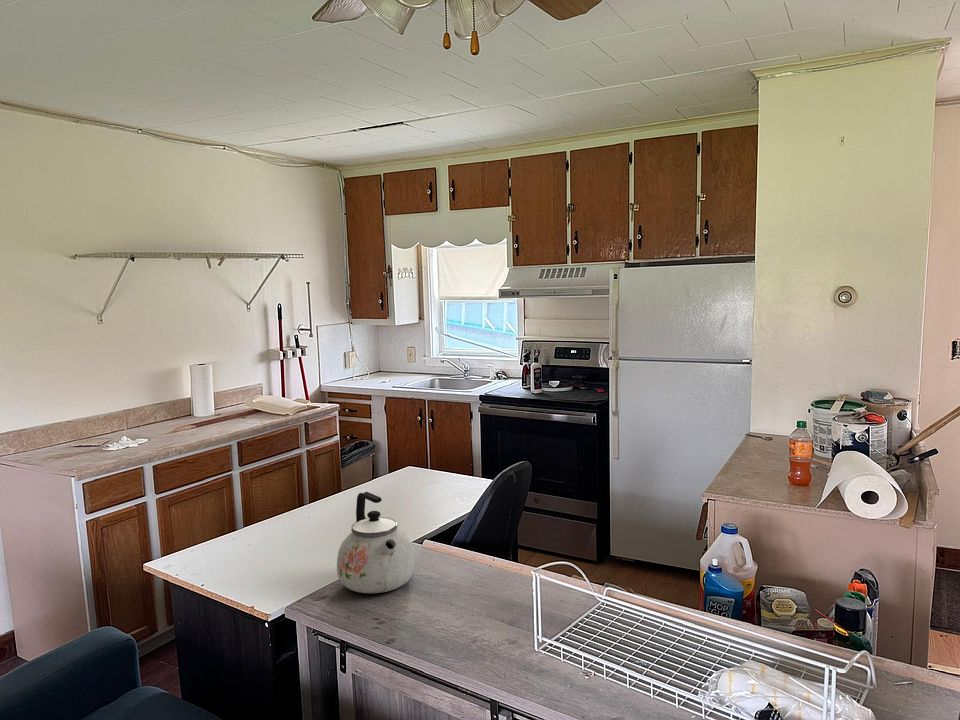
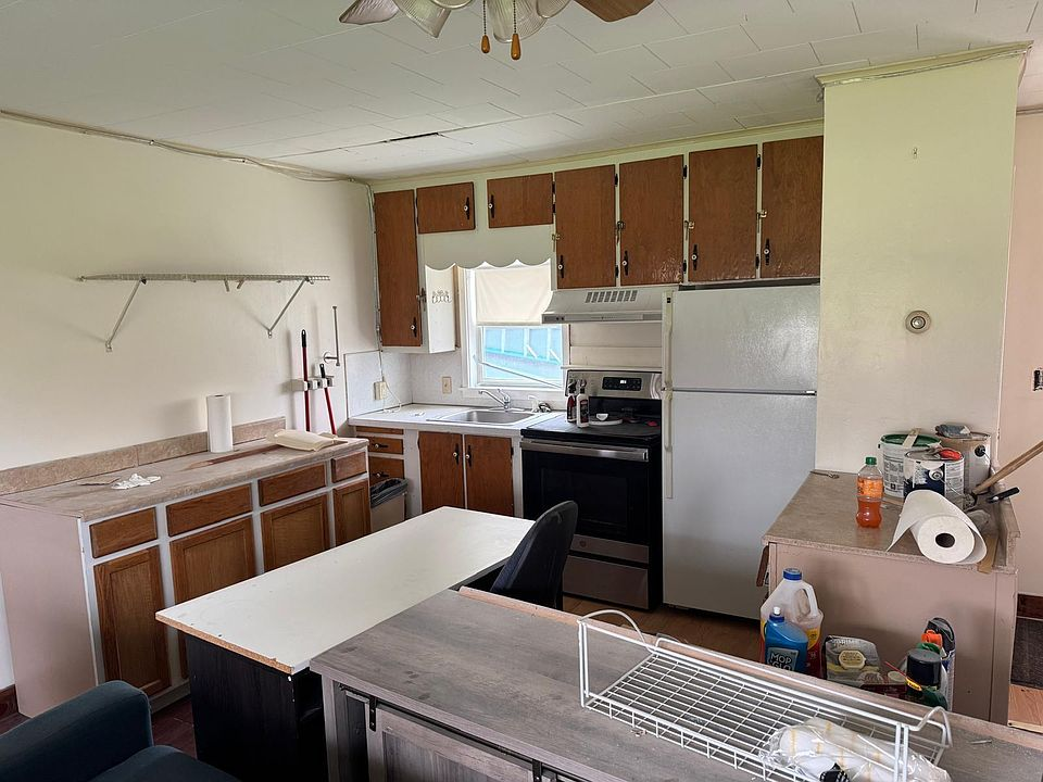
- kettle (375, 539)
